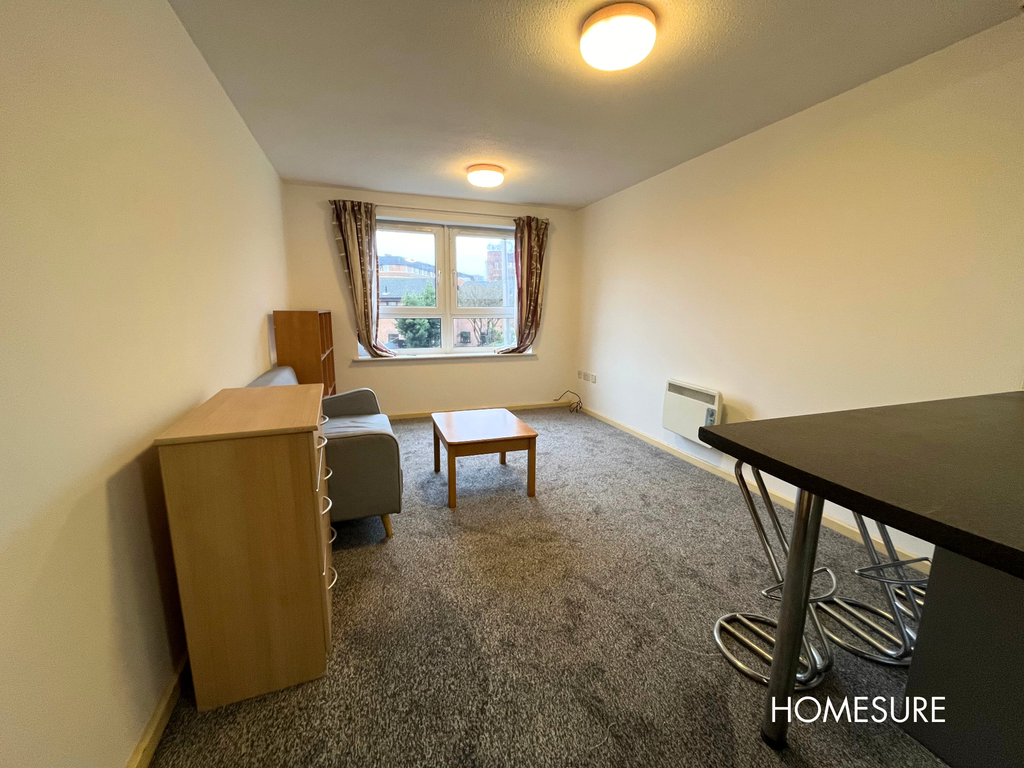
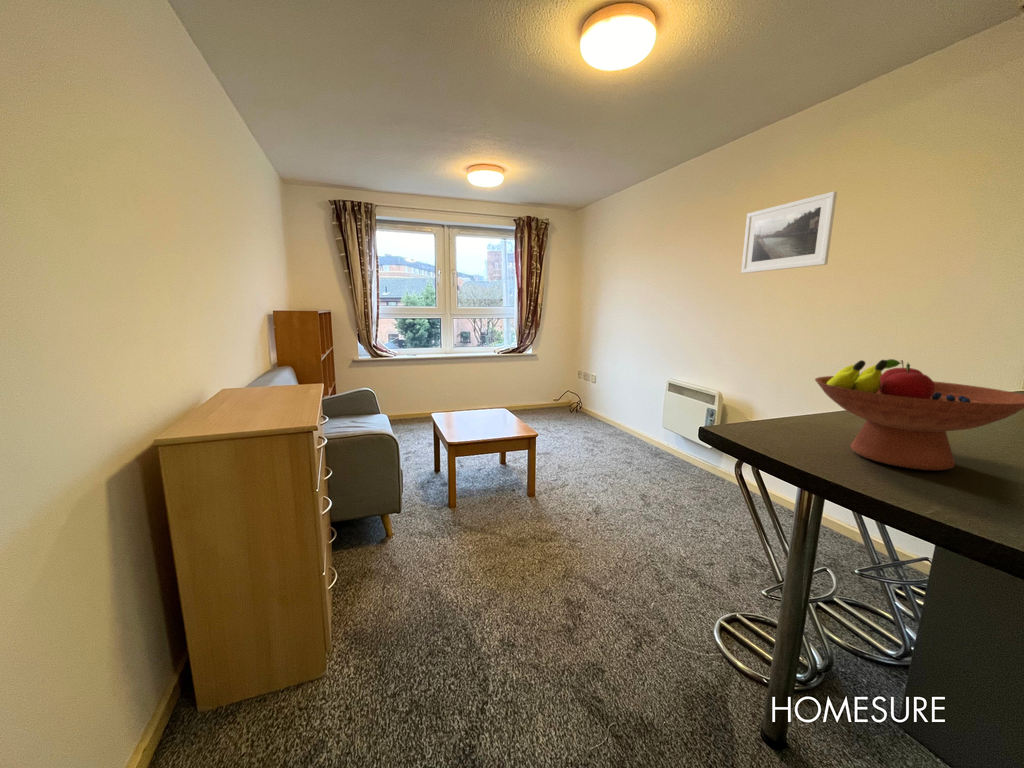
+ fruit bowl (907, 409)
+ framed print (783, 236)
